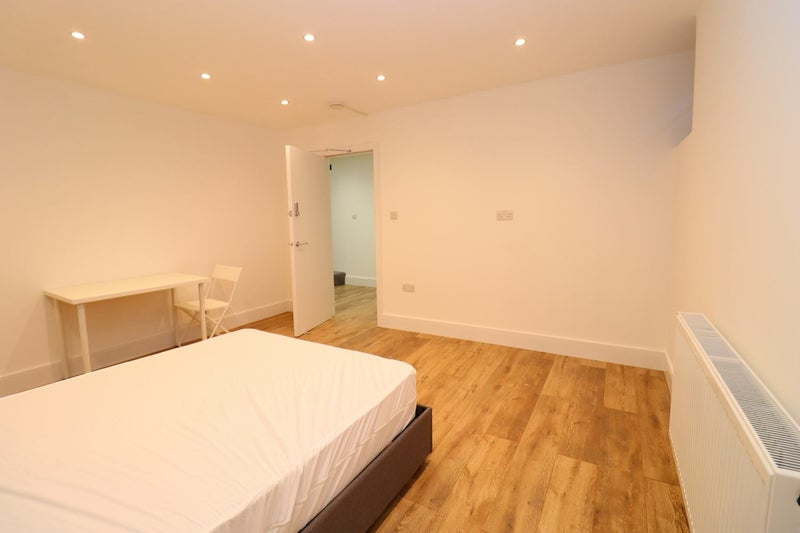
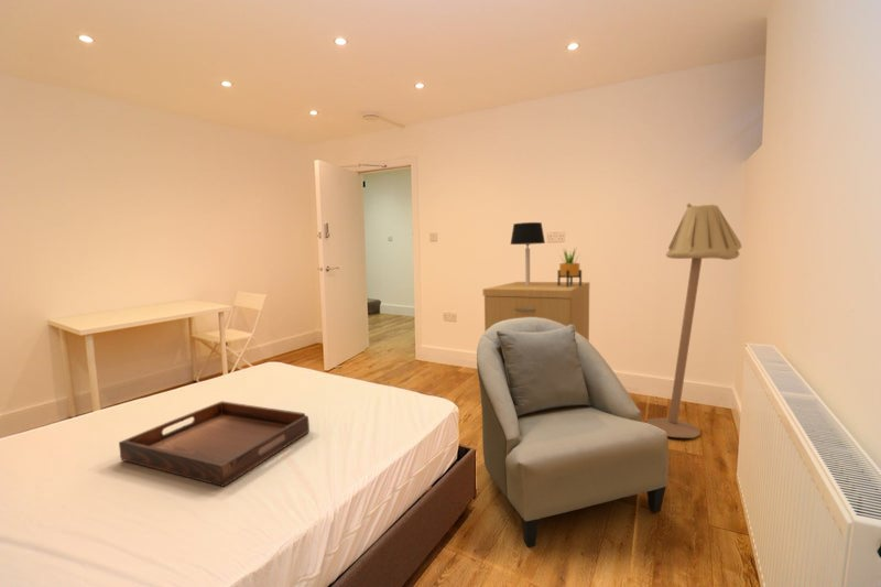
+ serving tray (222, 435)
+ storage cabinet (545, 318)
+ potted plant (569, 265)
+ floor lamp (690, 319)
+ armchair (555, 409)
+ table lamp (527, 254)
